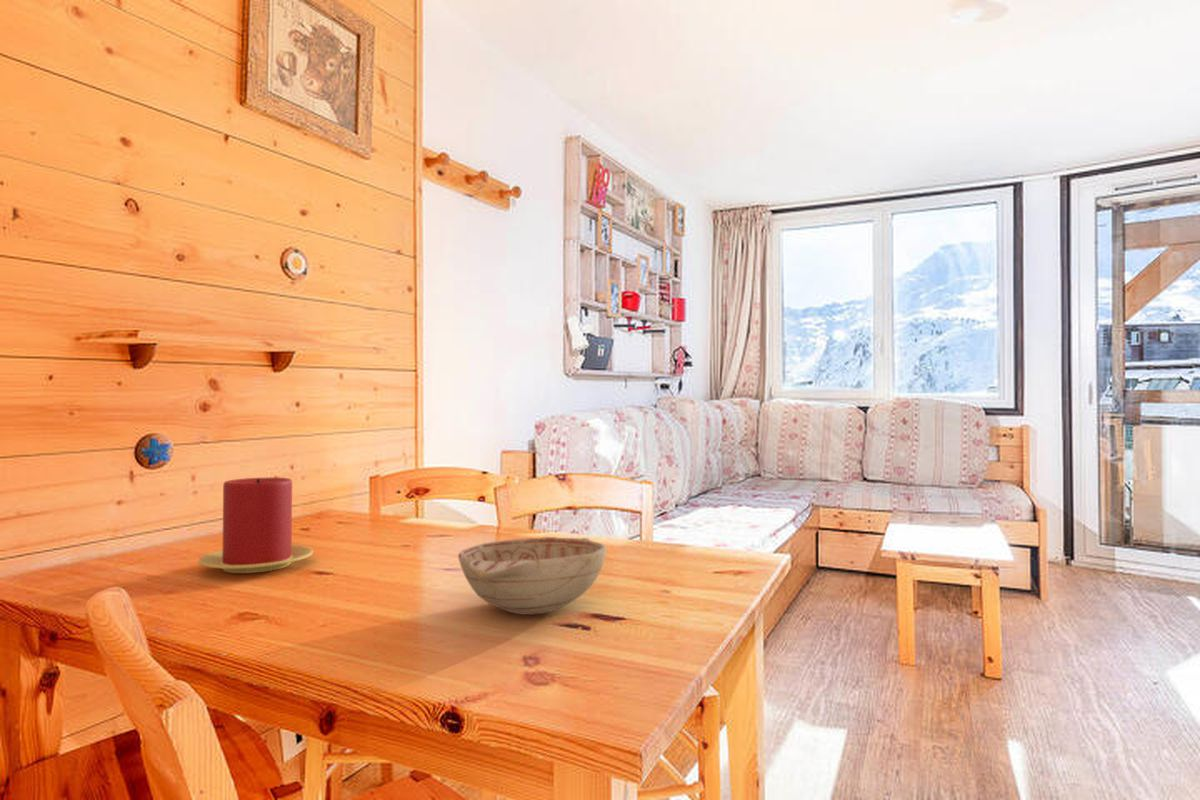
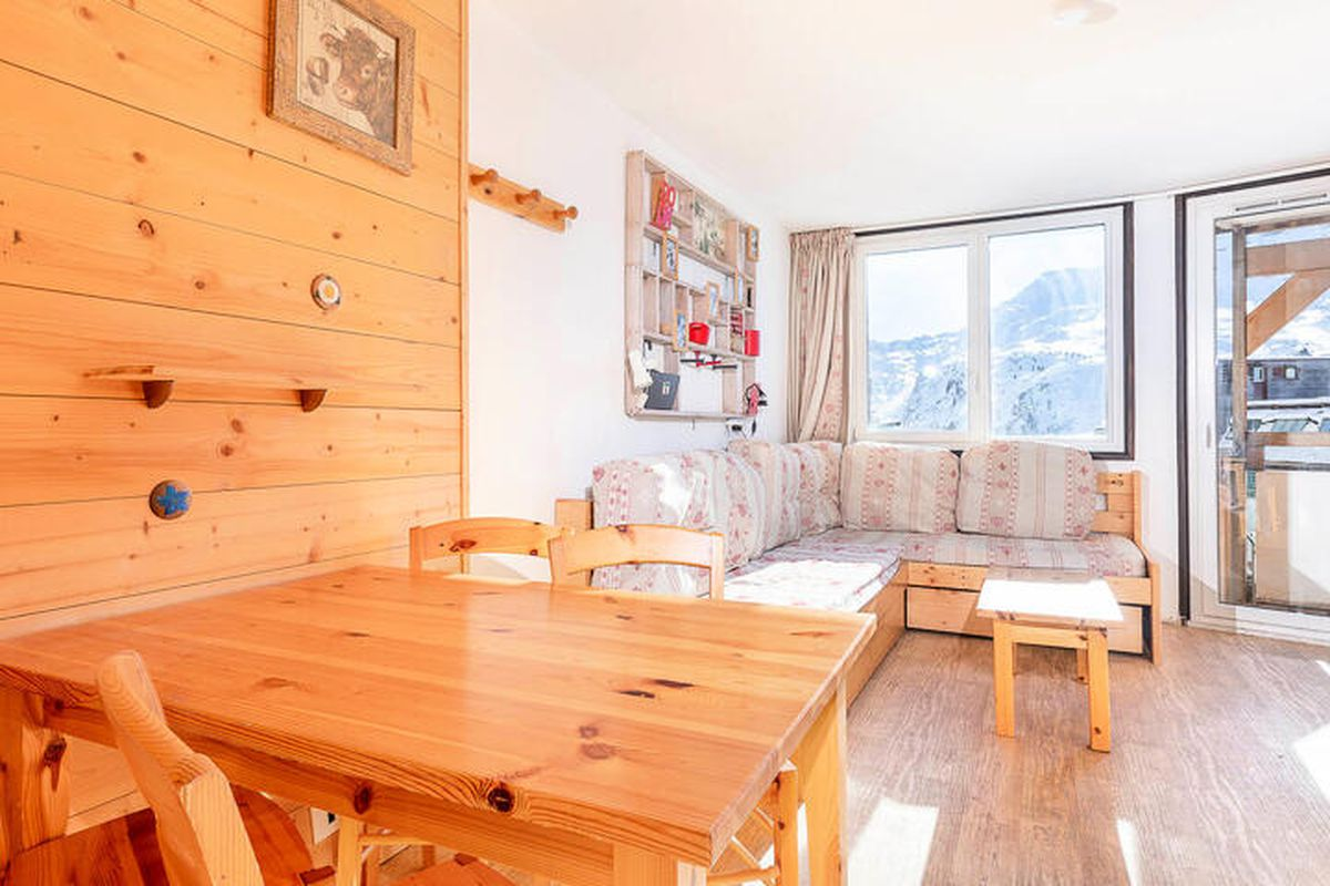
- candle (258, 522)
- decorative bowl (533, 575)
